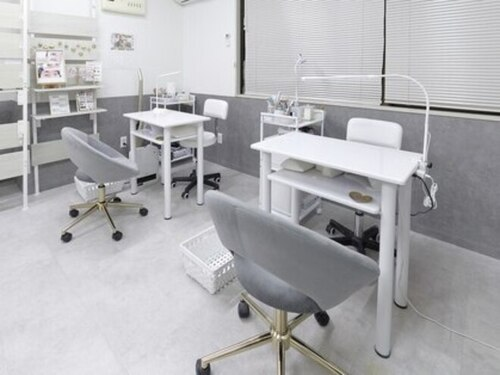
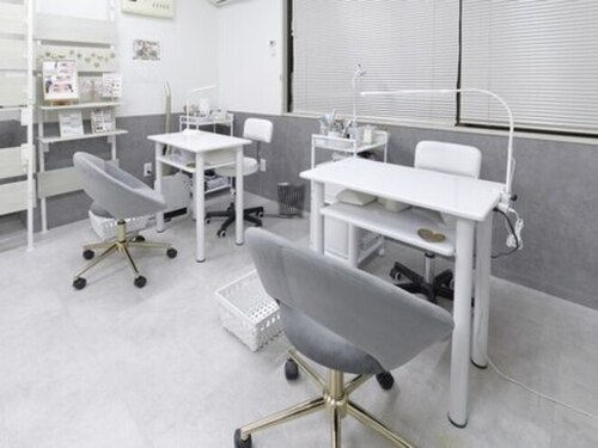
+ waste bin (291, 200)
